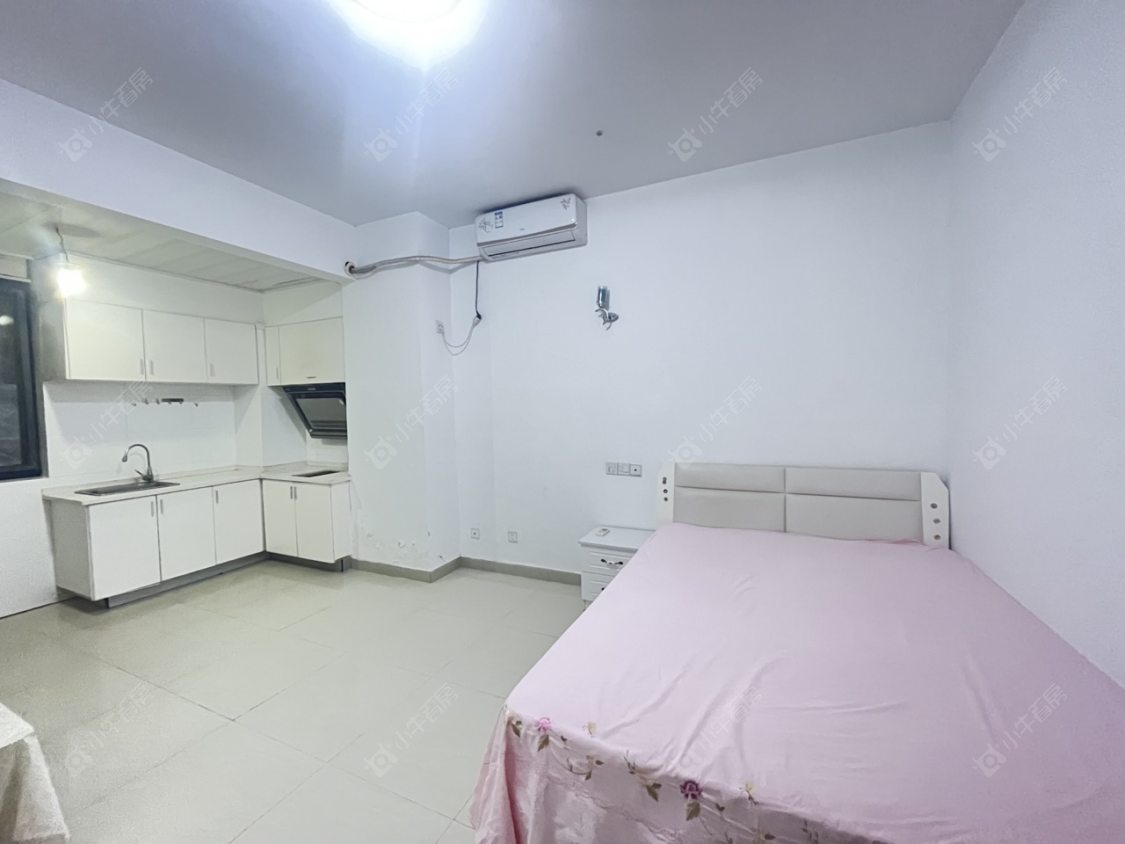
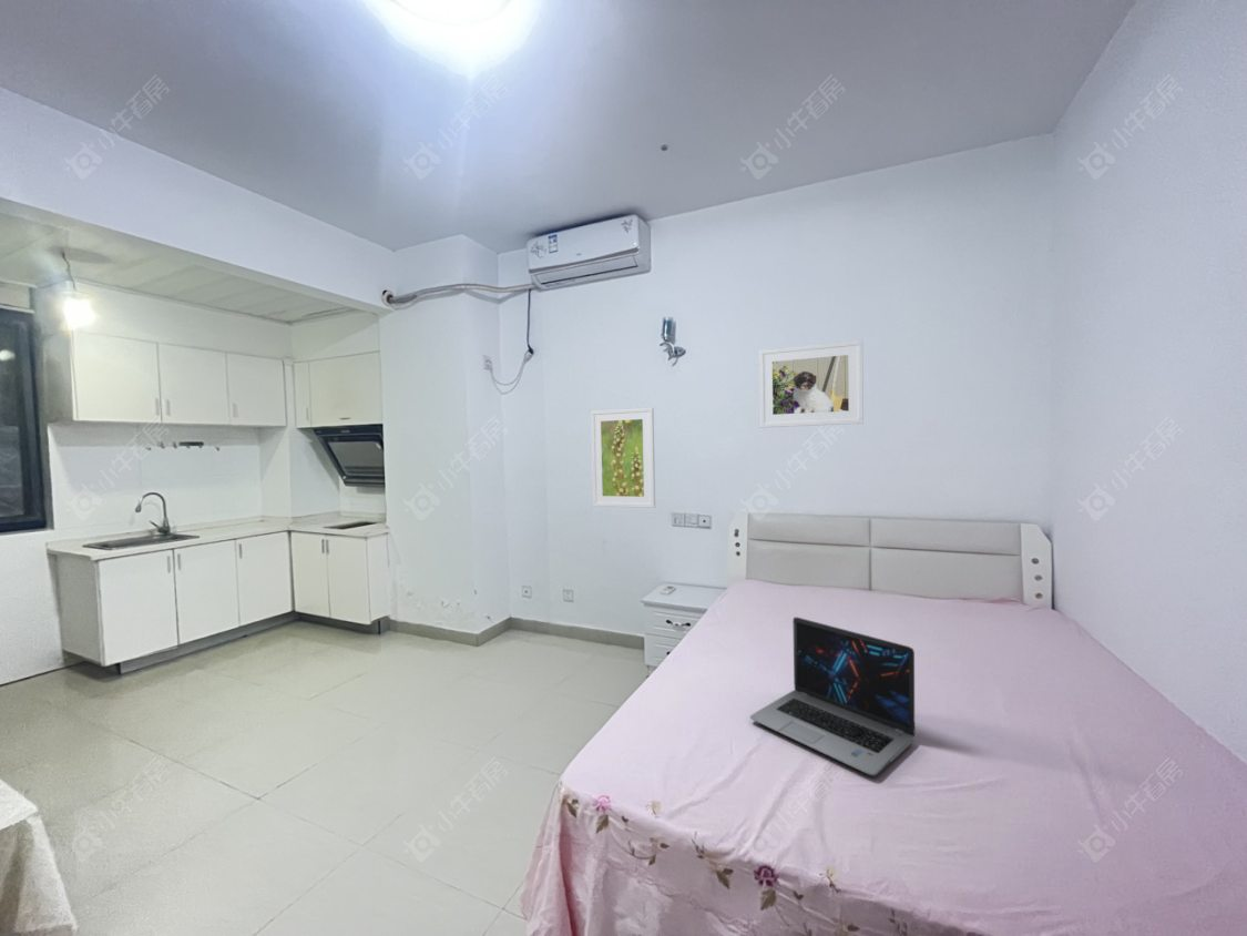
+ laptop (828, 686)
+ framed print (809, 385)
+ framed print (622, 458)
